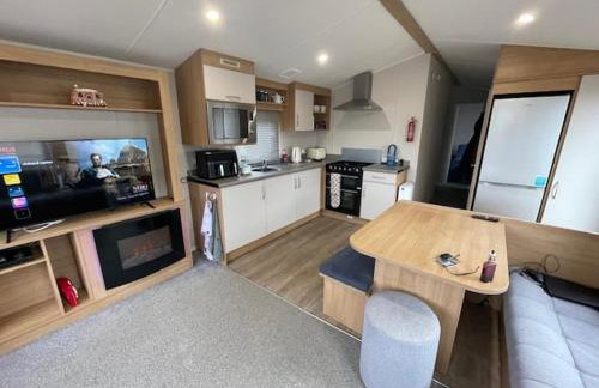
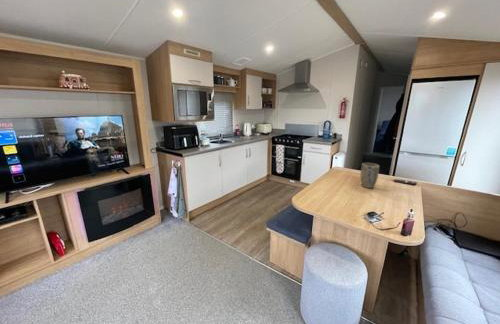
+ plant pot (369, 175)
